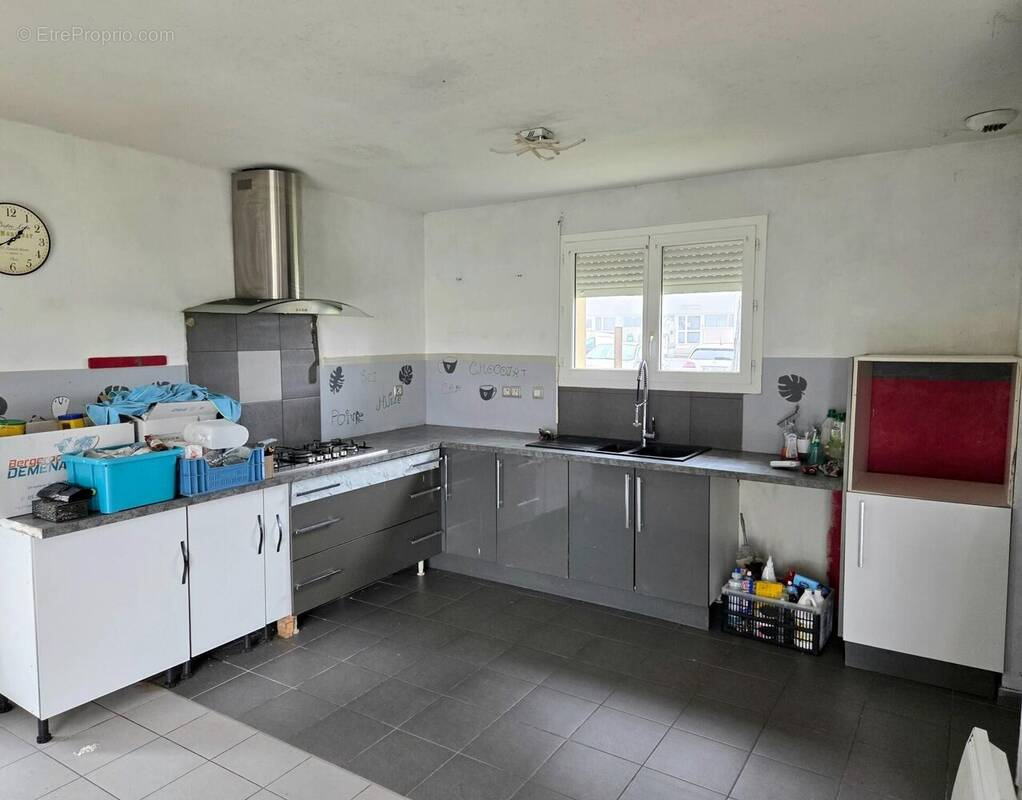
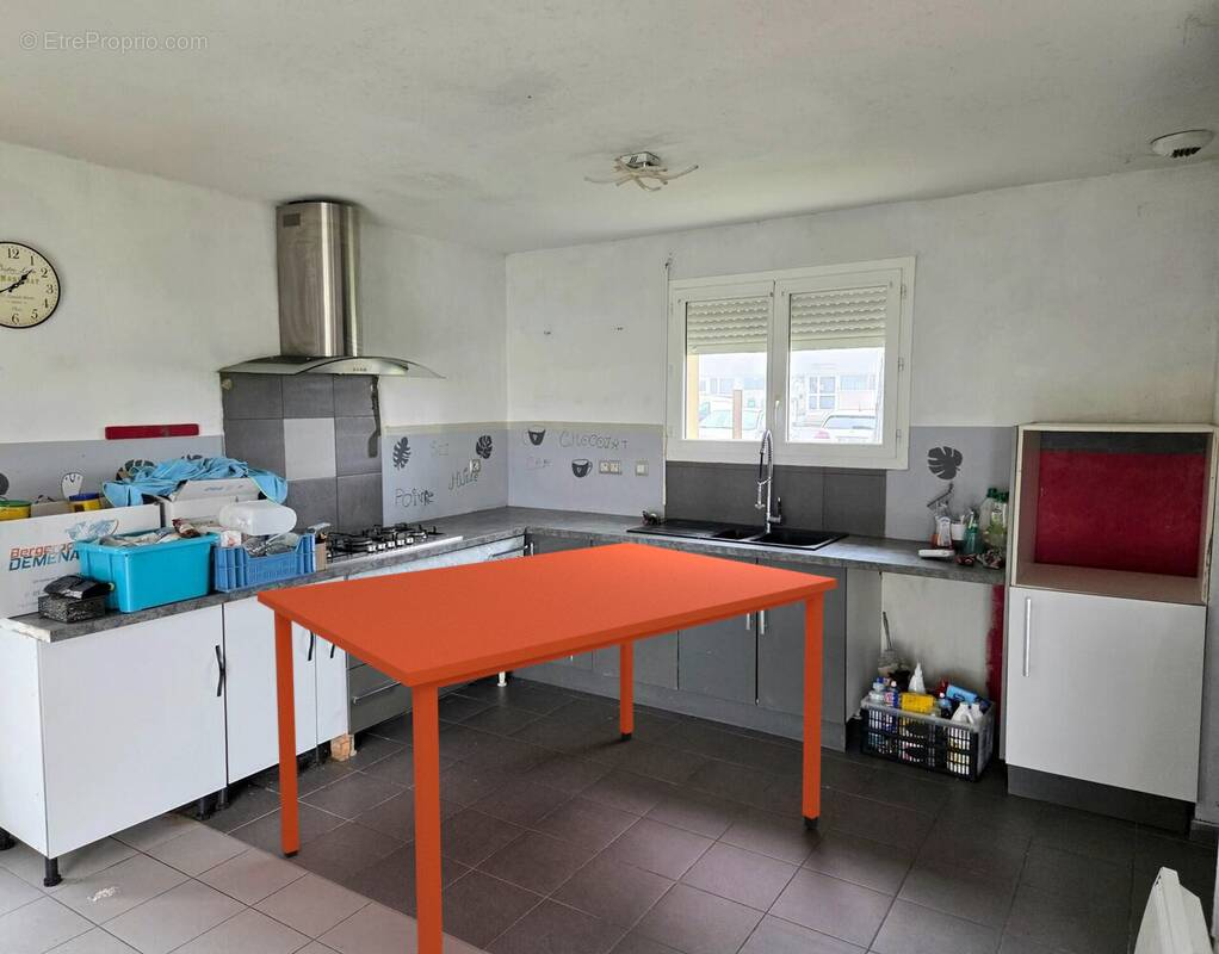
+ dining table (543, 662)
